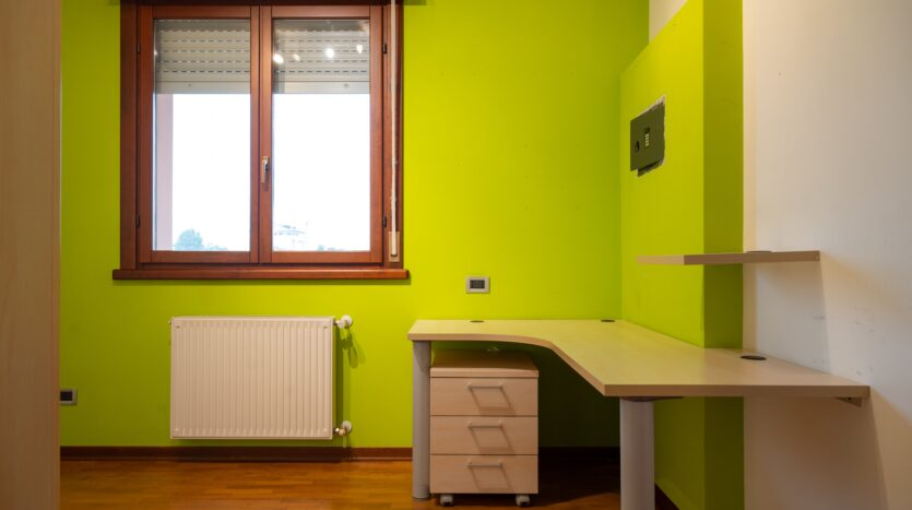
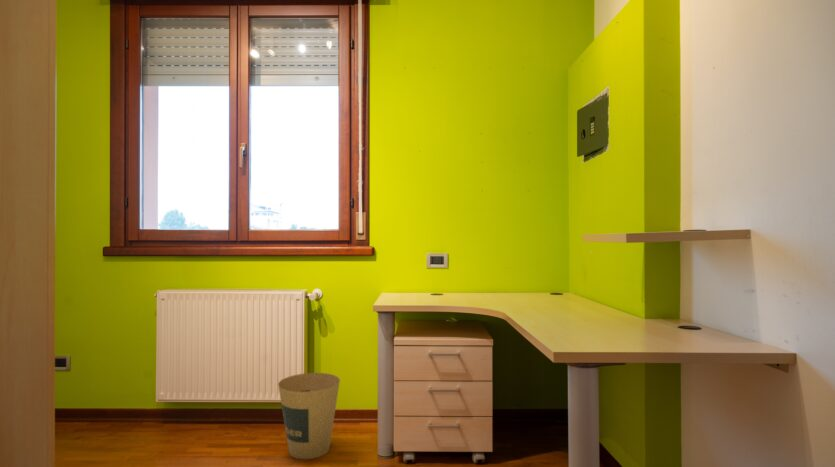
+ trash can (309, 415)
